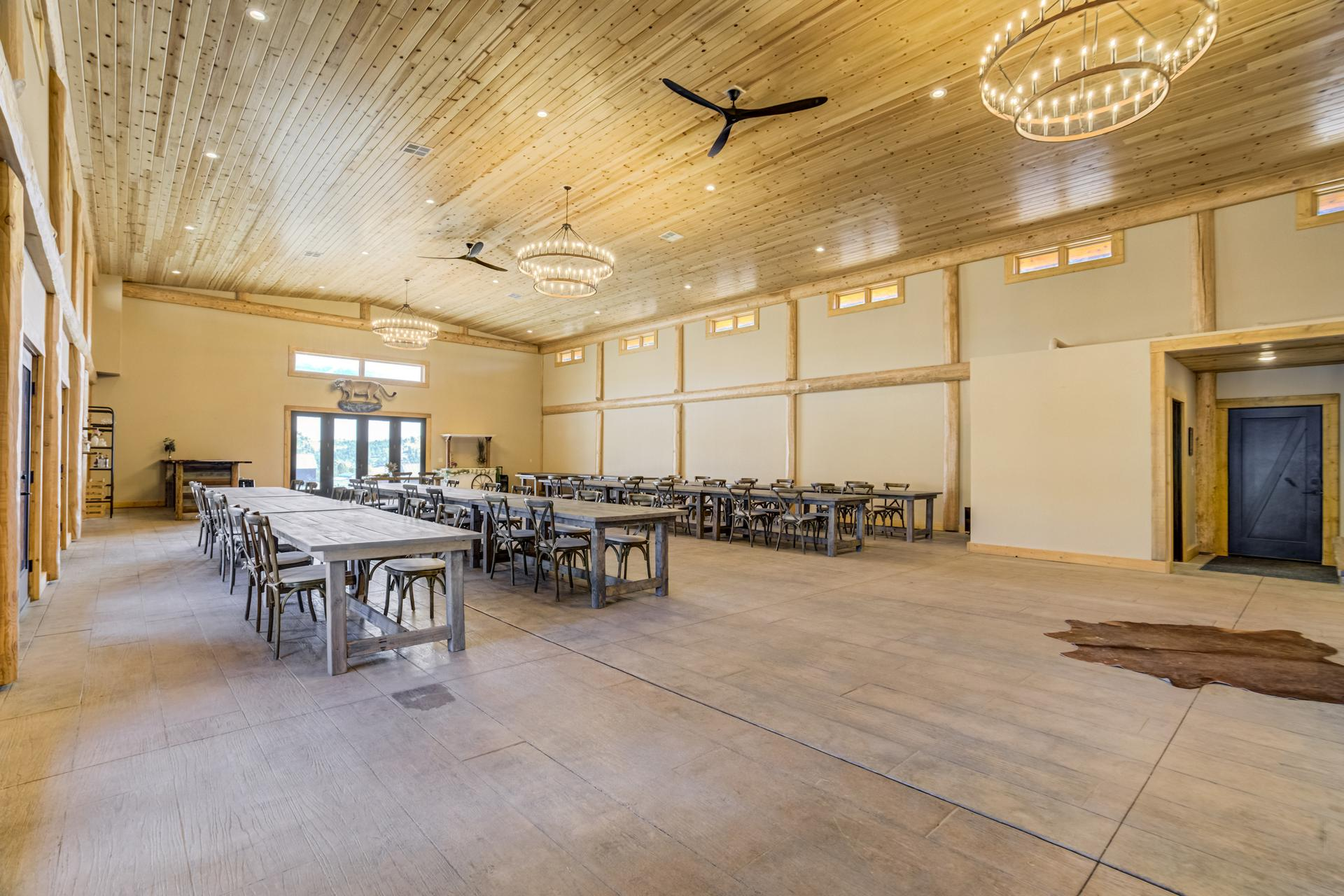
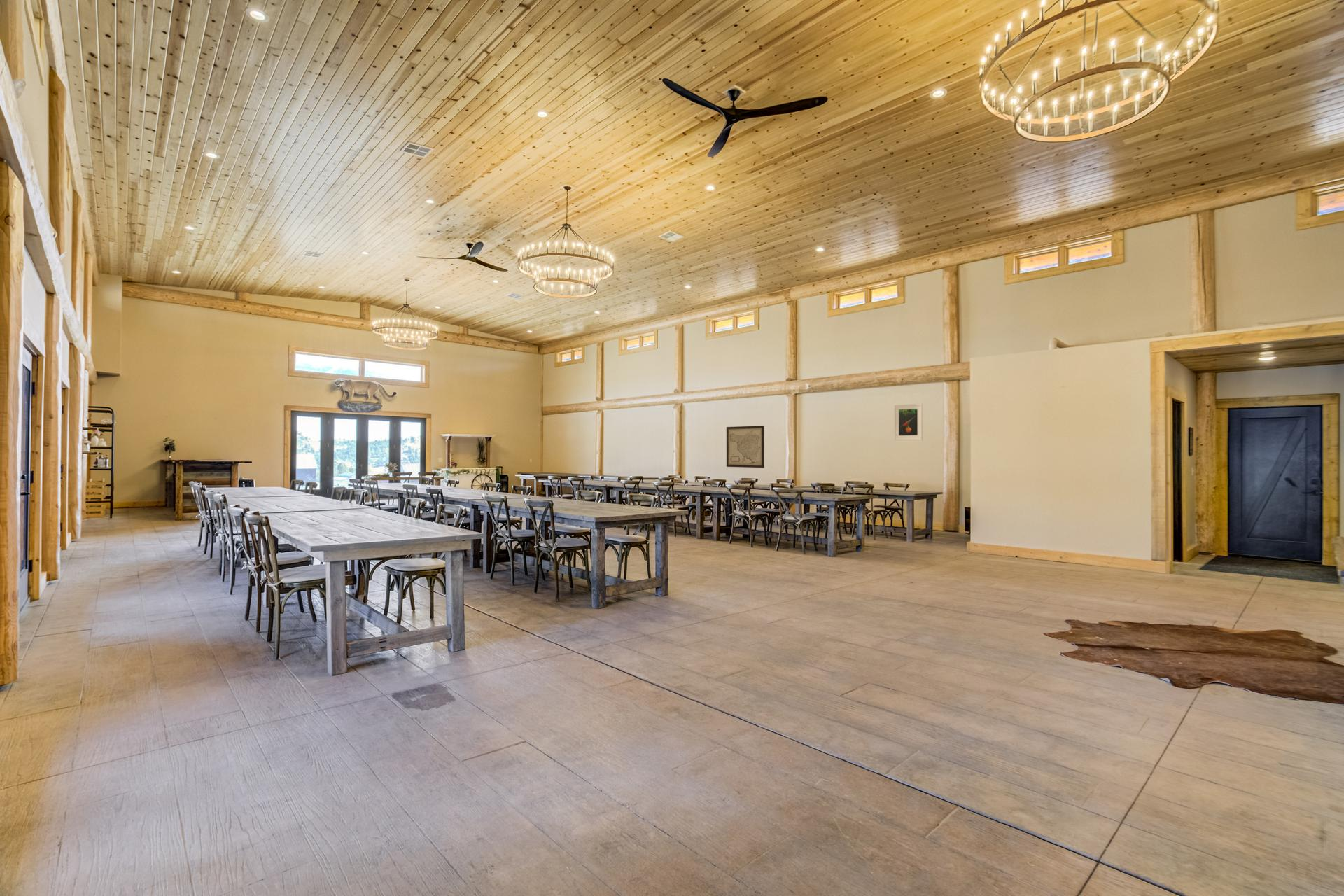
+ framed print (908, 422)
+ wall art (745, 447)
